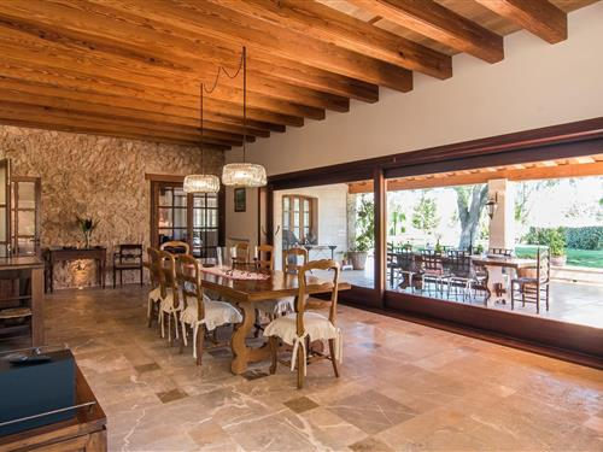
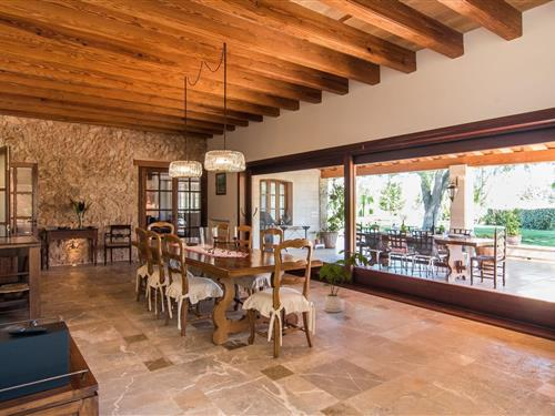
+ house plant (343, 280)
